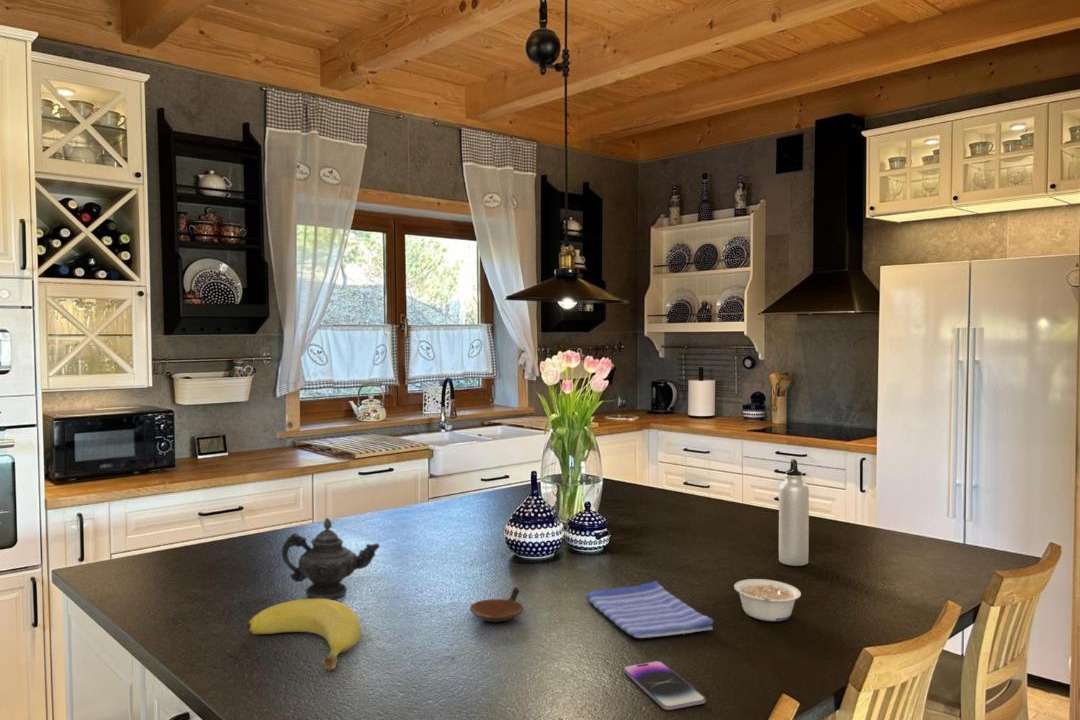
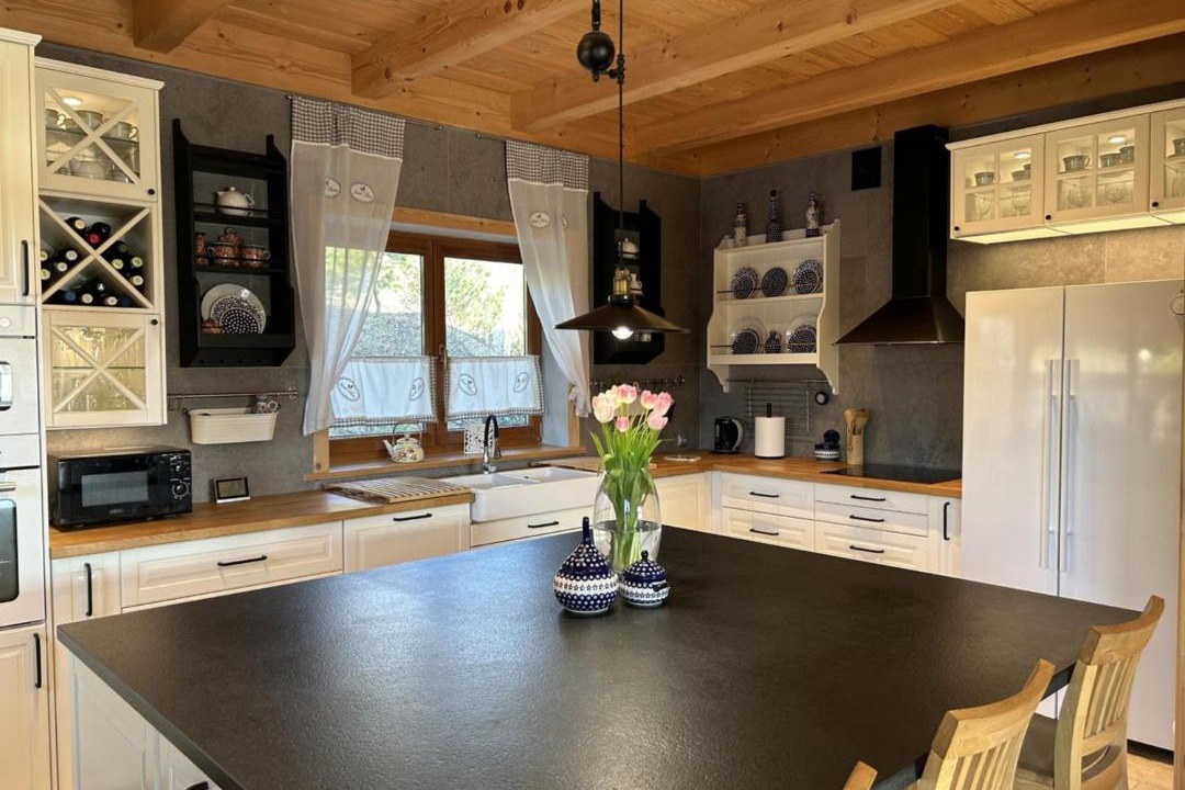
- dish (498, 605)
- dish towel (646, 608)
- teapot (331, 555)
- water bottle (793, 511)
- banana (297, 629)
- smartphone (662, 683)
- legume (768, 599)
